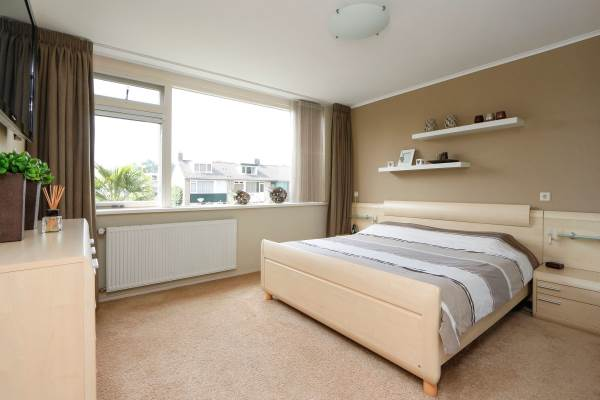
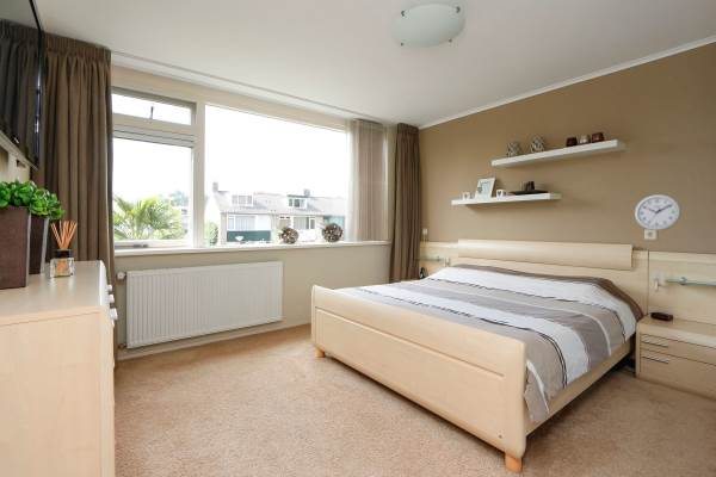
+ wall clock (656, 212)
